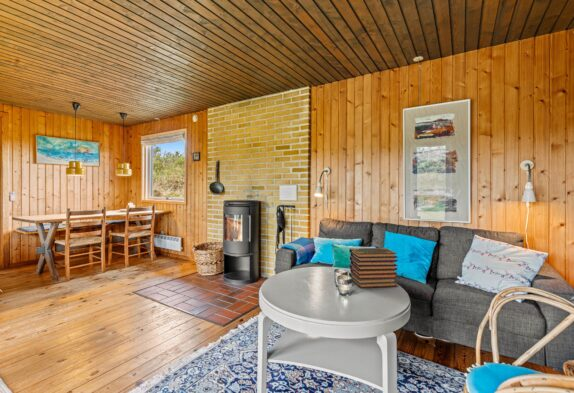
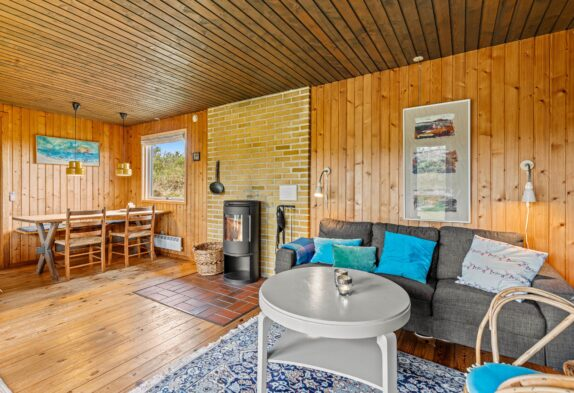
- book stack (372, 266)
